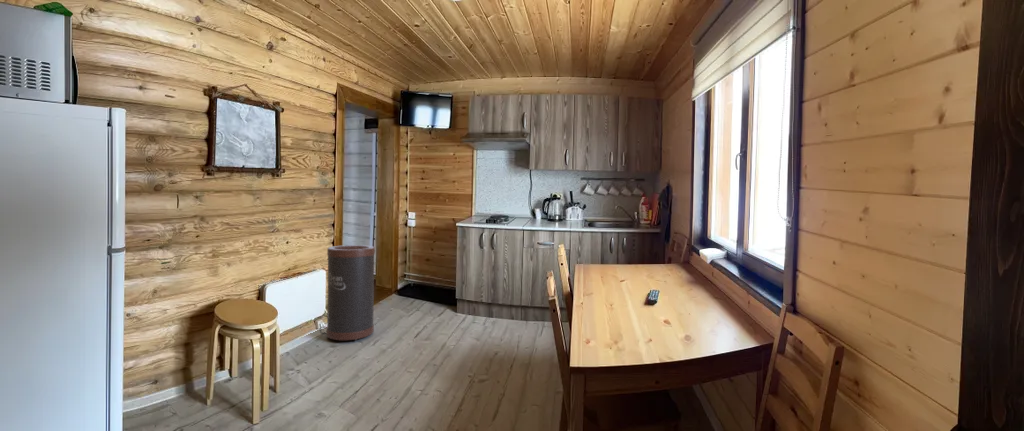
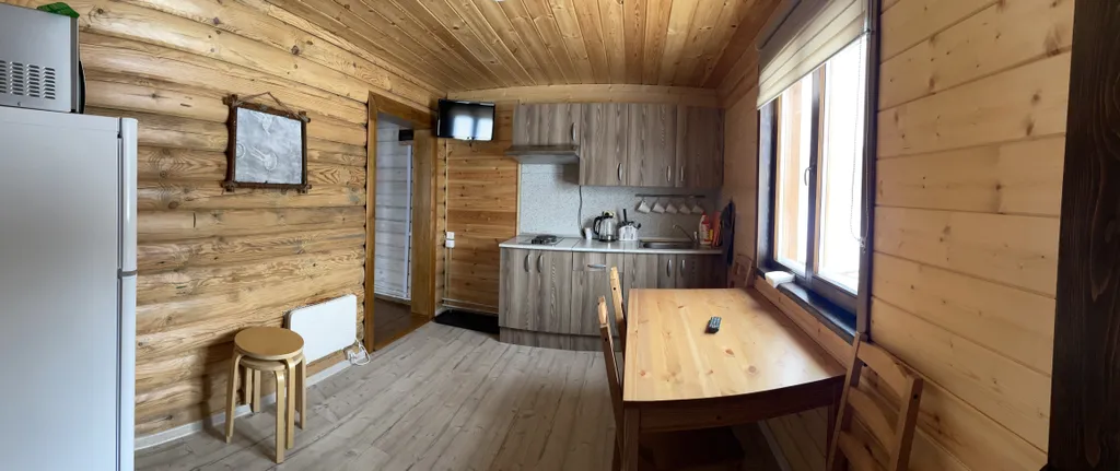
- trash can (351, 291)
